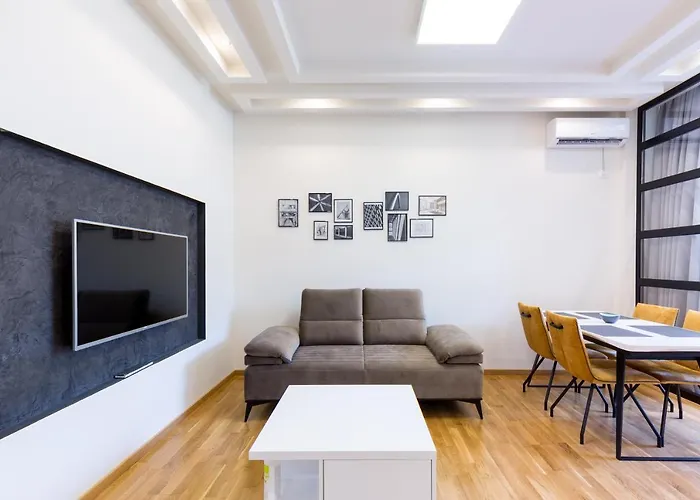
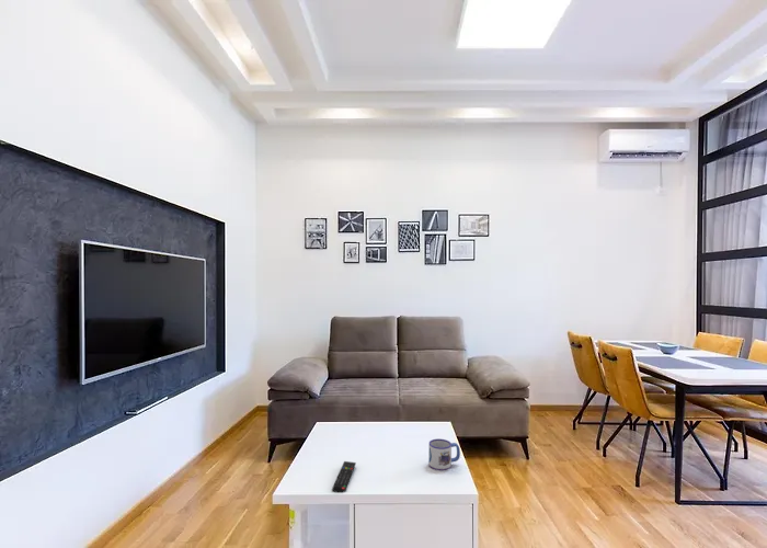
+ remote control (344, 476)
+ mug (444, 454)
